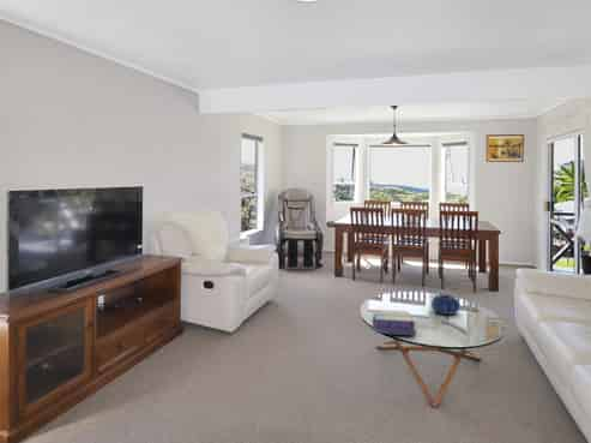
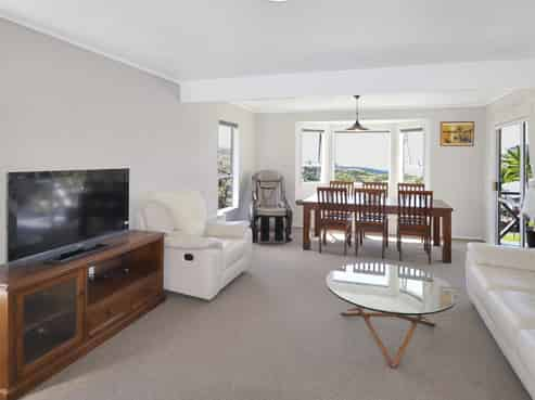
- decorative bowl (445, 304)
- stack of books (392, 321)
